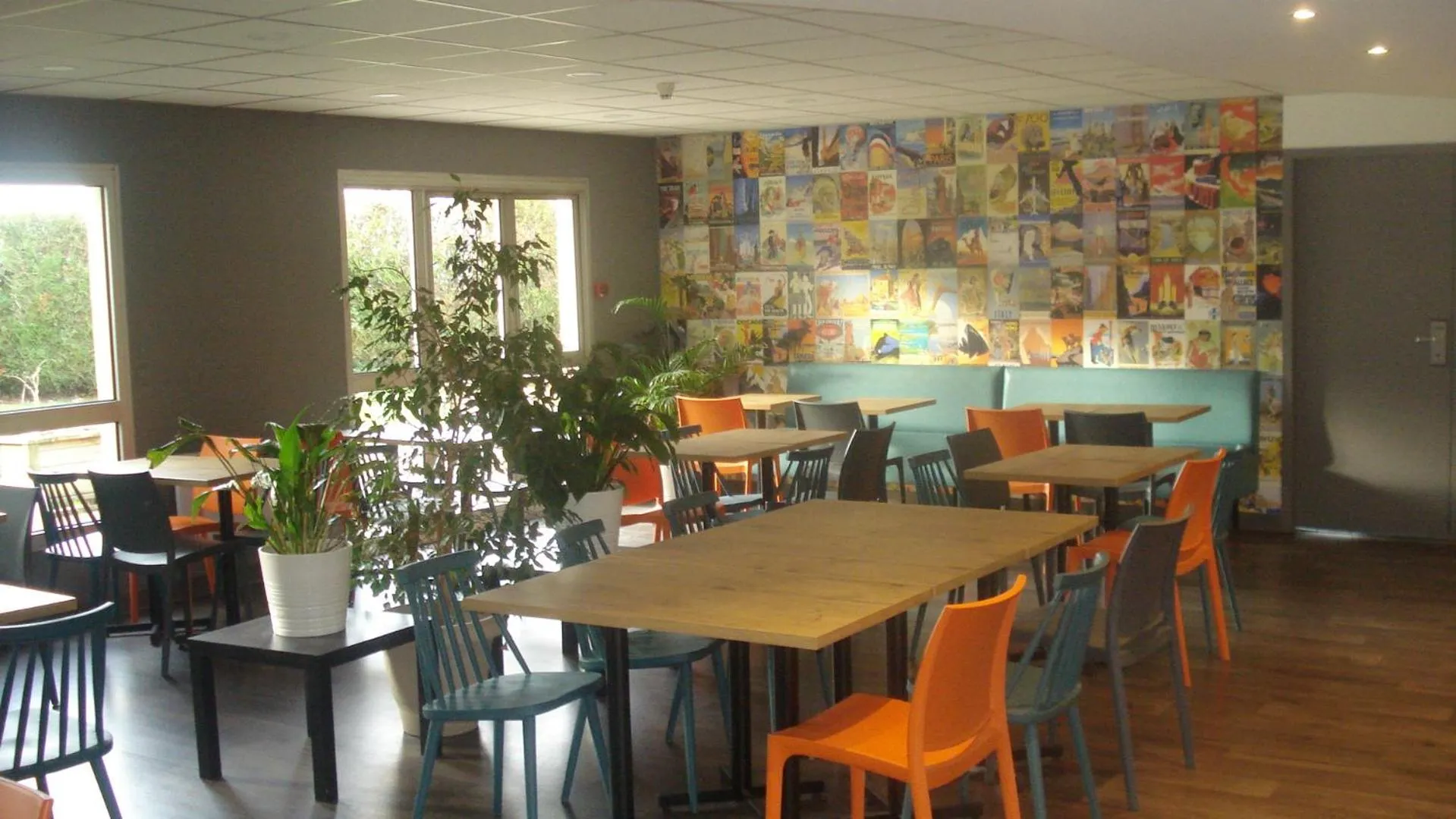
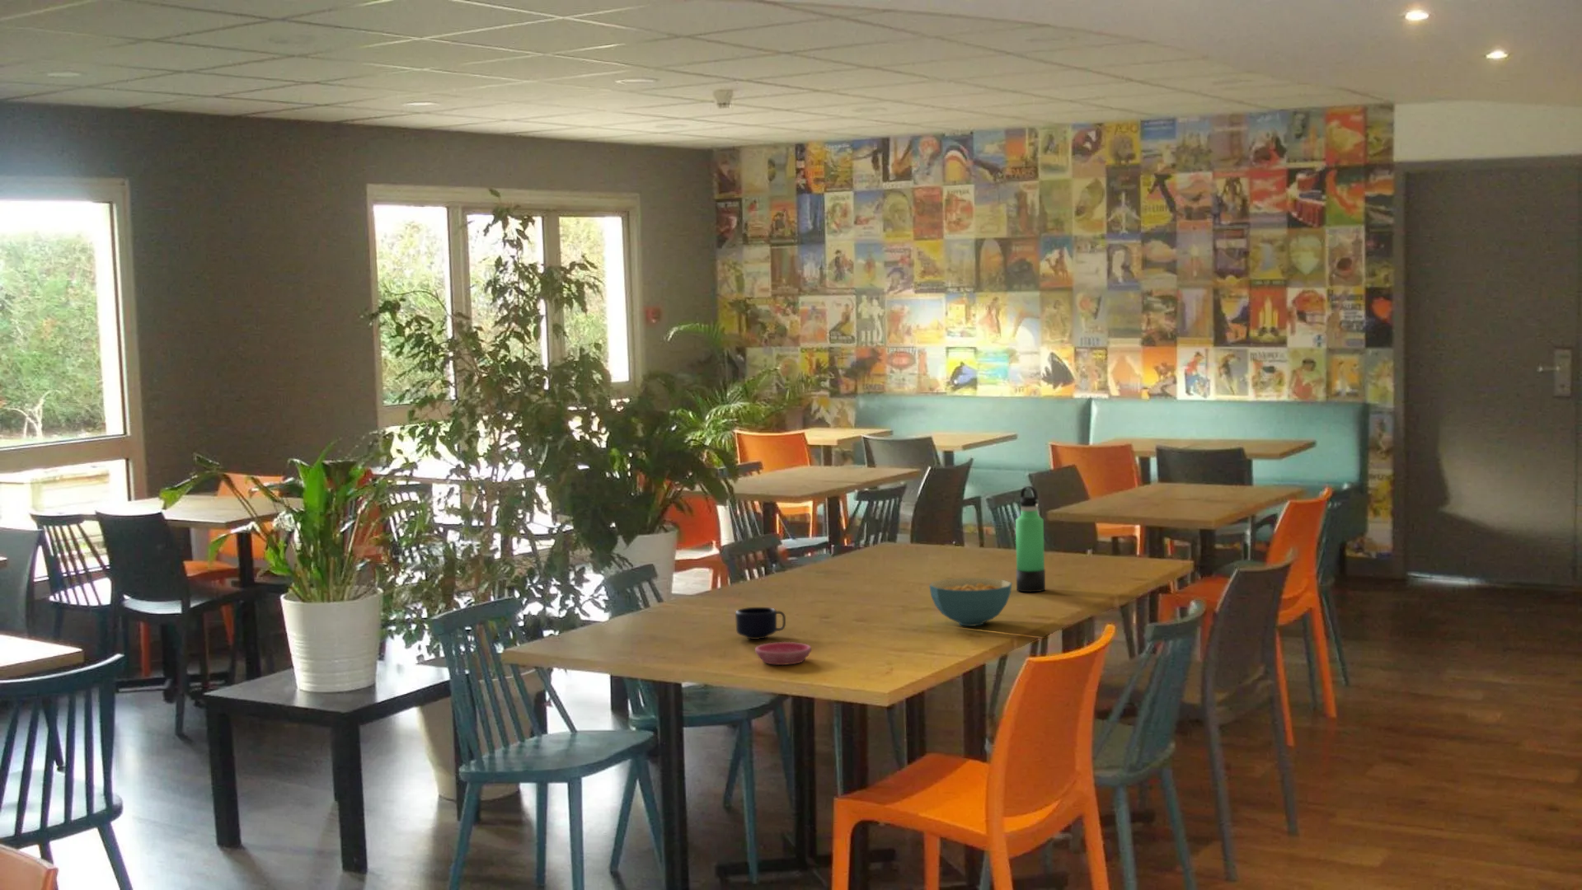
+ mug (761, 623)
+ saucer (783, 653)
+ cereal bowl (970, 603)
+ thermos bottle (1030, 538)
